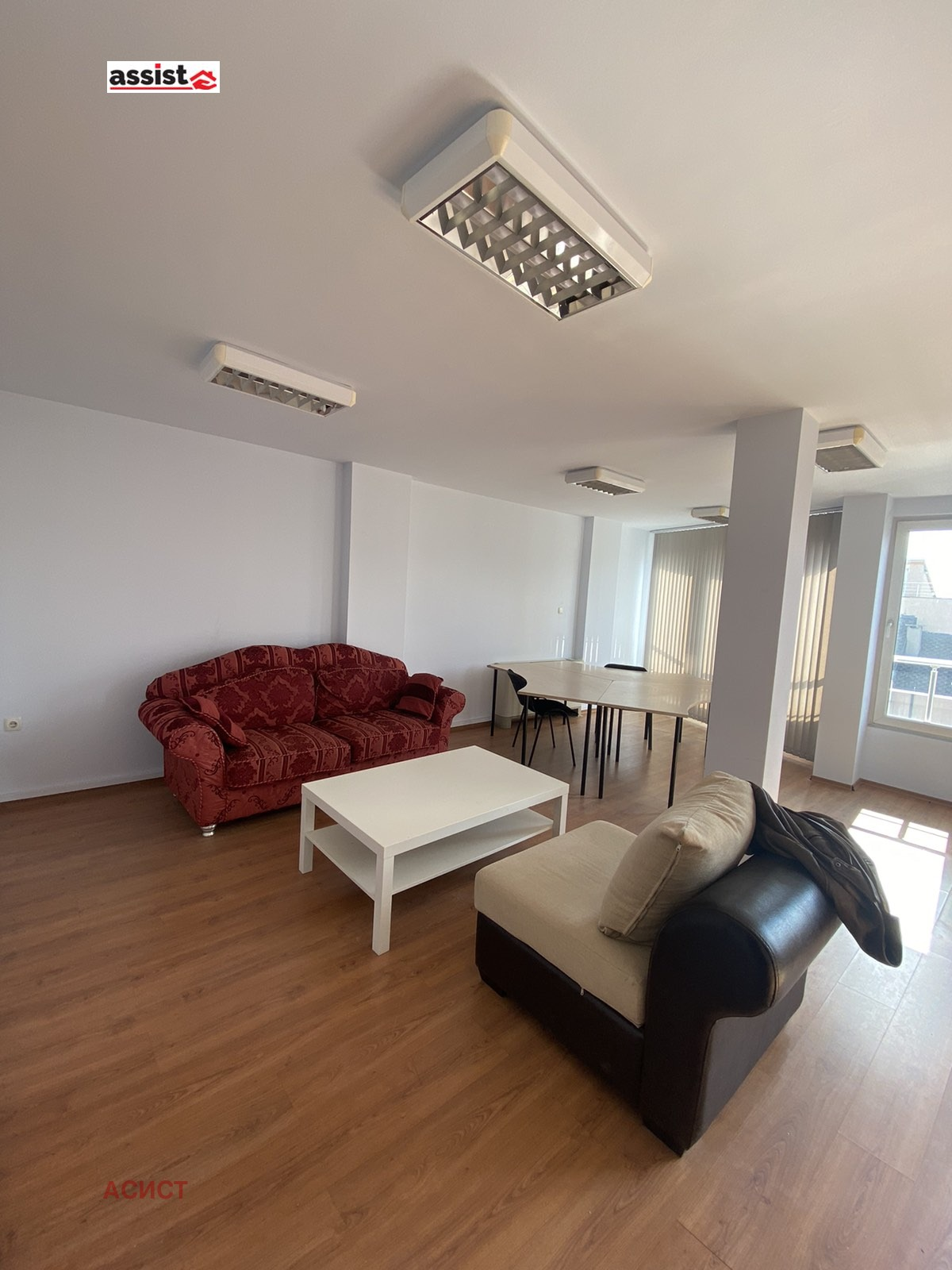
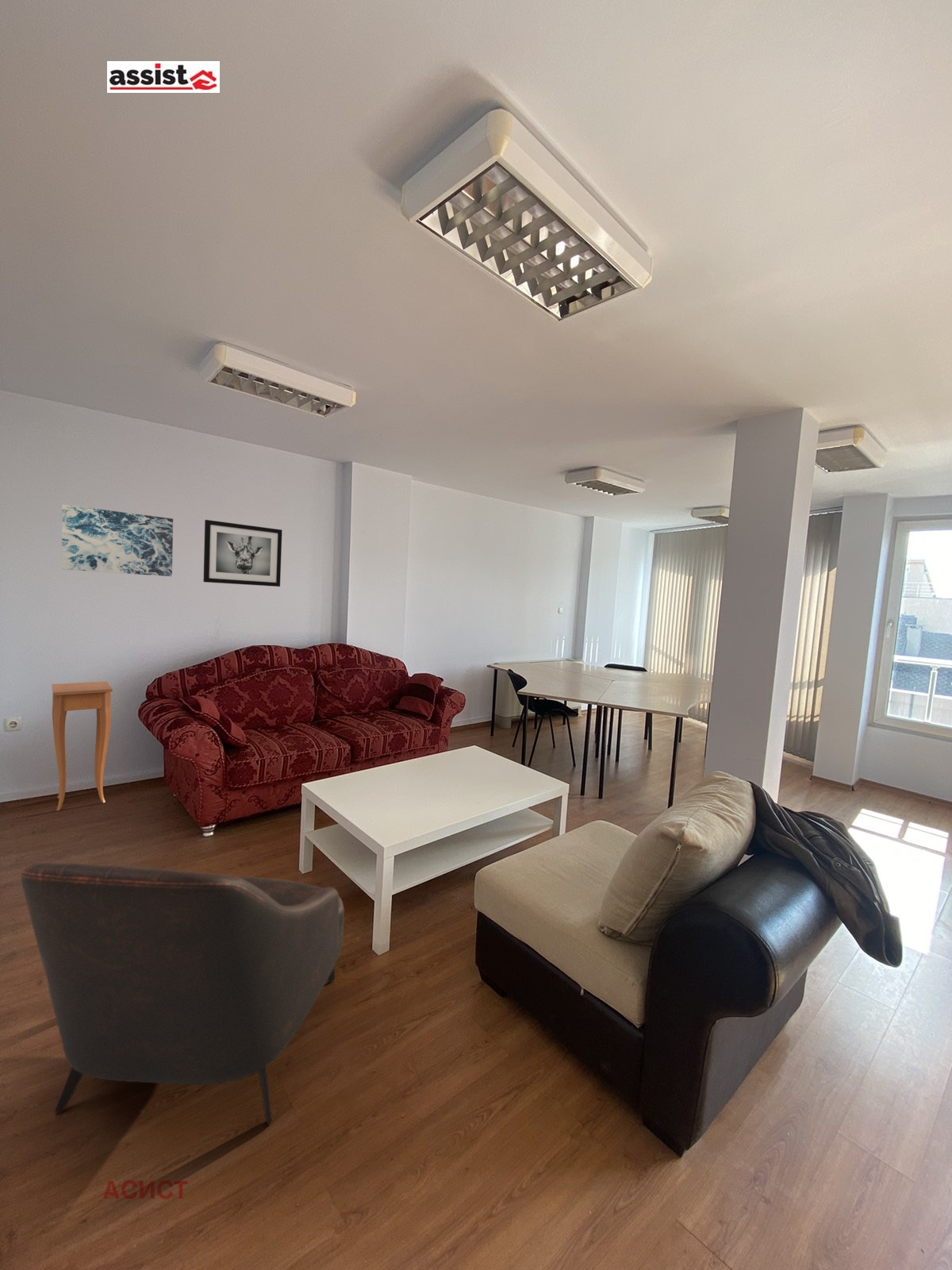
+ wall art (244, 555)
+ side table (95, 744)
+ armchair (202, 930)
+ wall art (120, 542)
